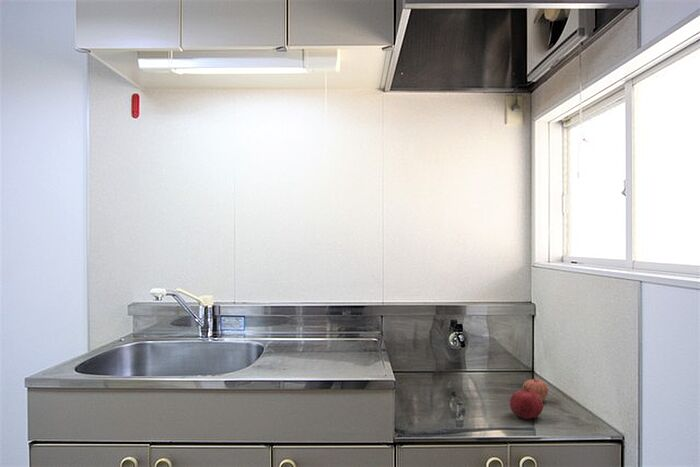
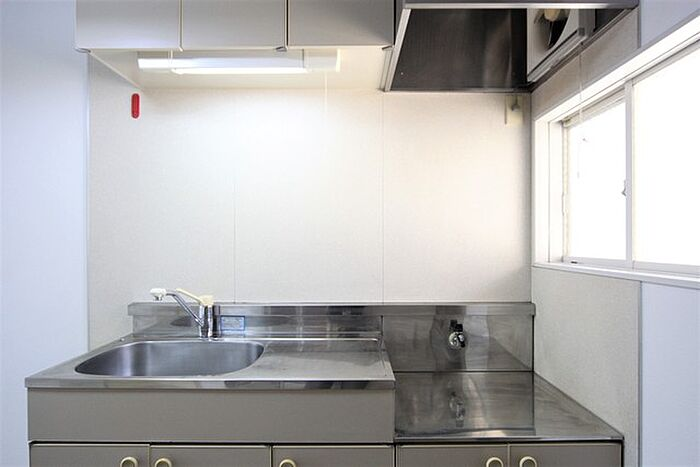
- apple (535, 389)
- fruit (526, 401)
